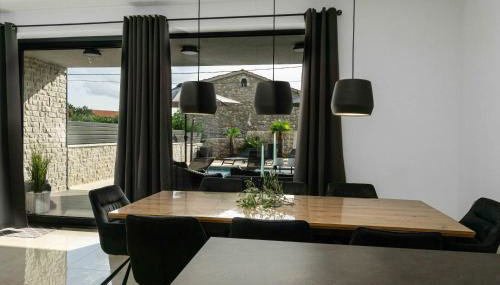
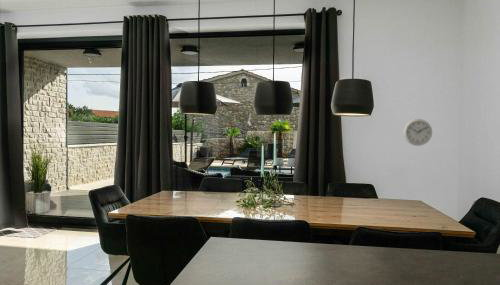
+ wall clock (417, 132)
